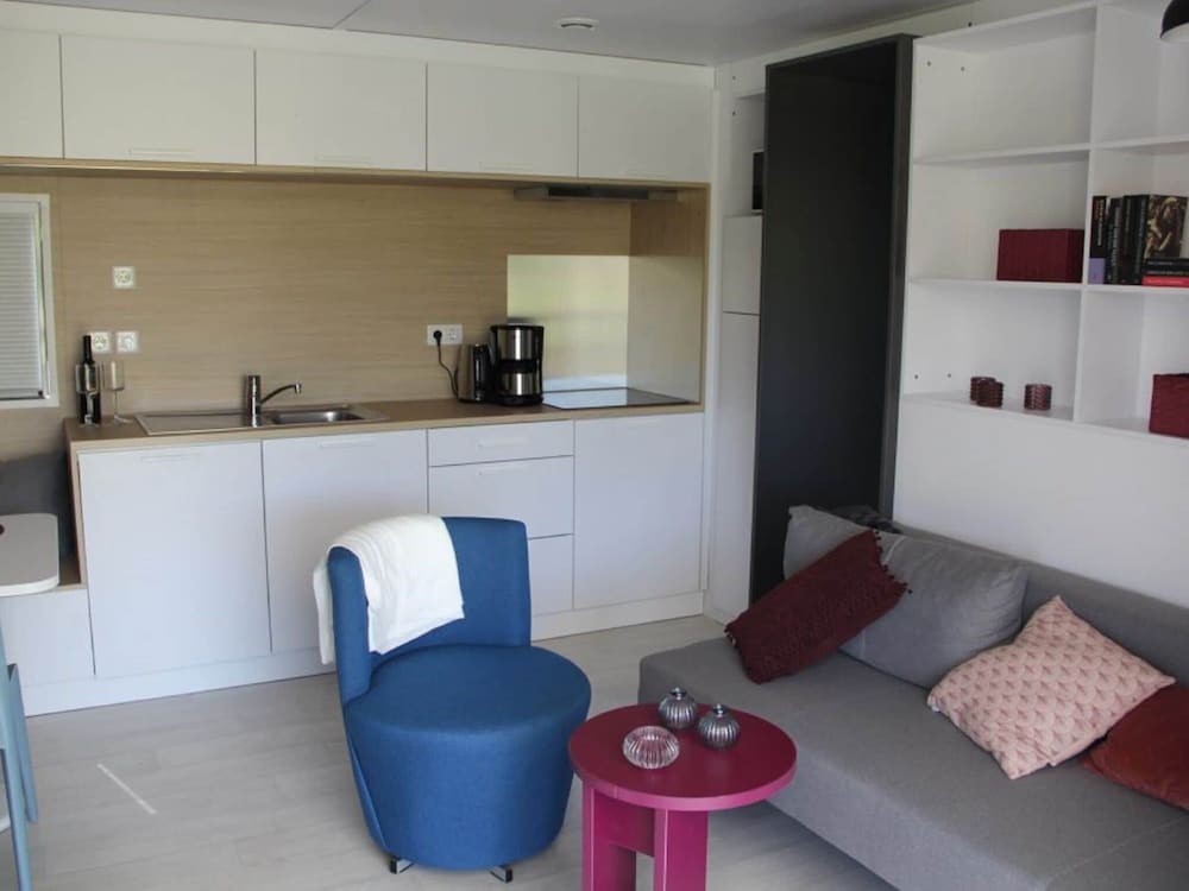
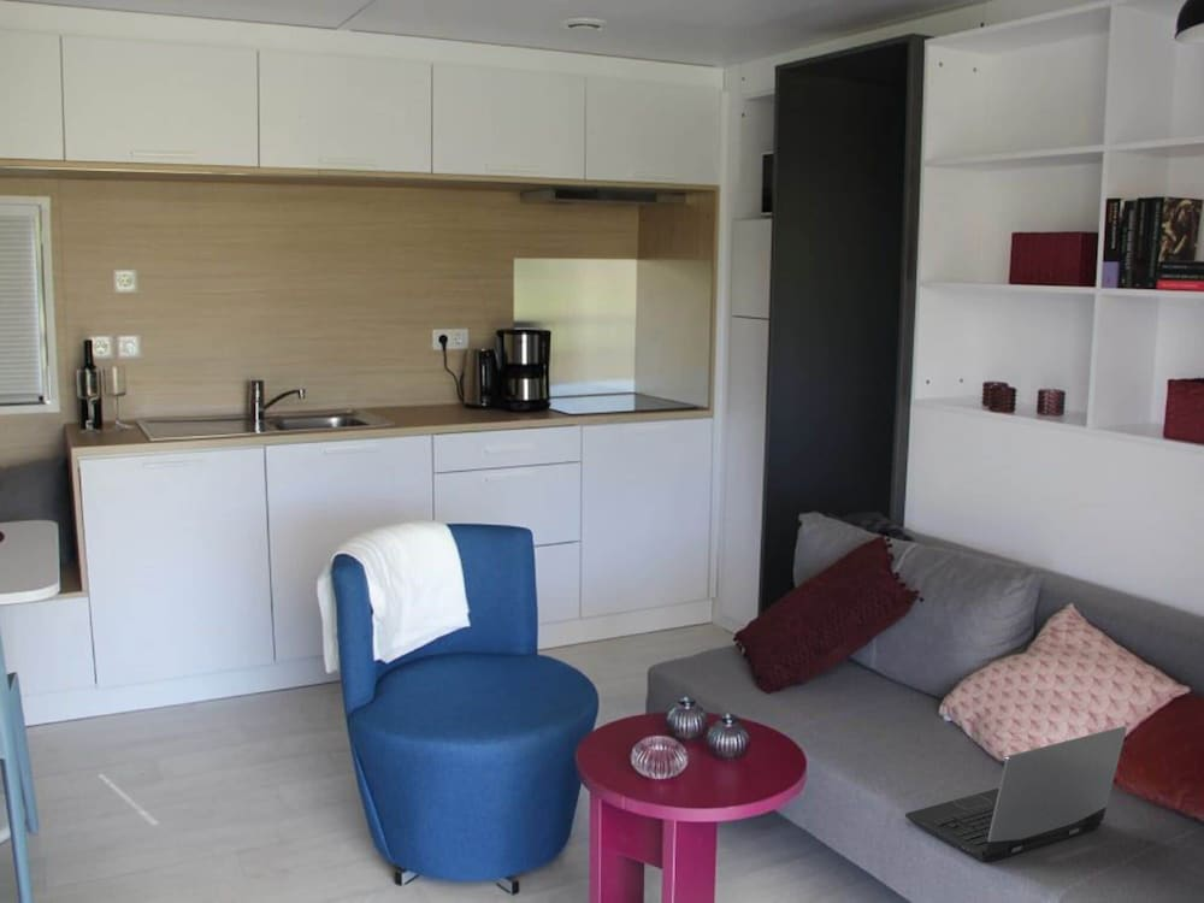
+ laptop computer (1013, 774)
